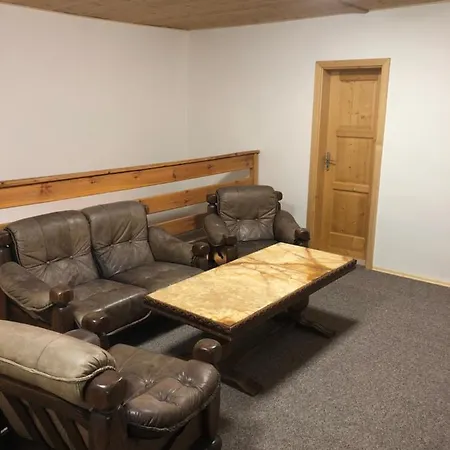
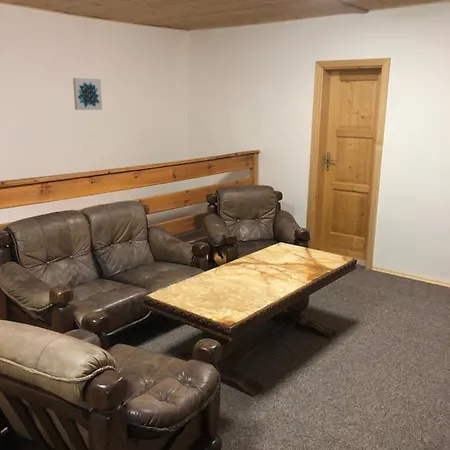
+ wall art (87, 94)
